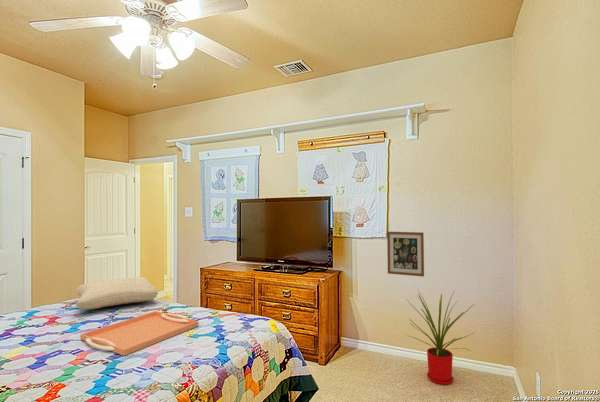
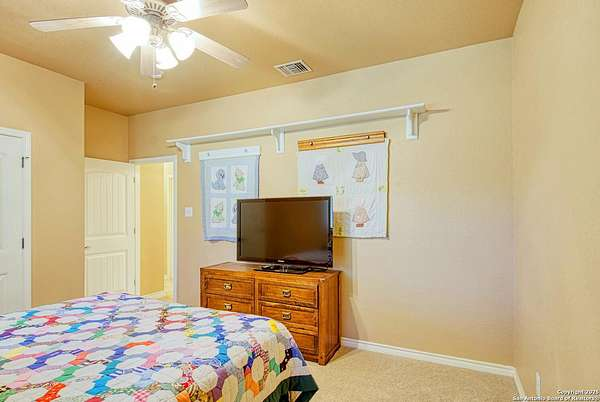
- wall art (405, 253)
- pillow (116, 291)
- serving tray (142, 329)
- house plant (439, 335)
